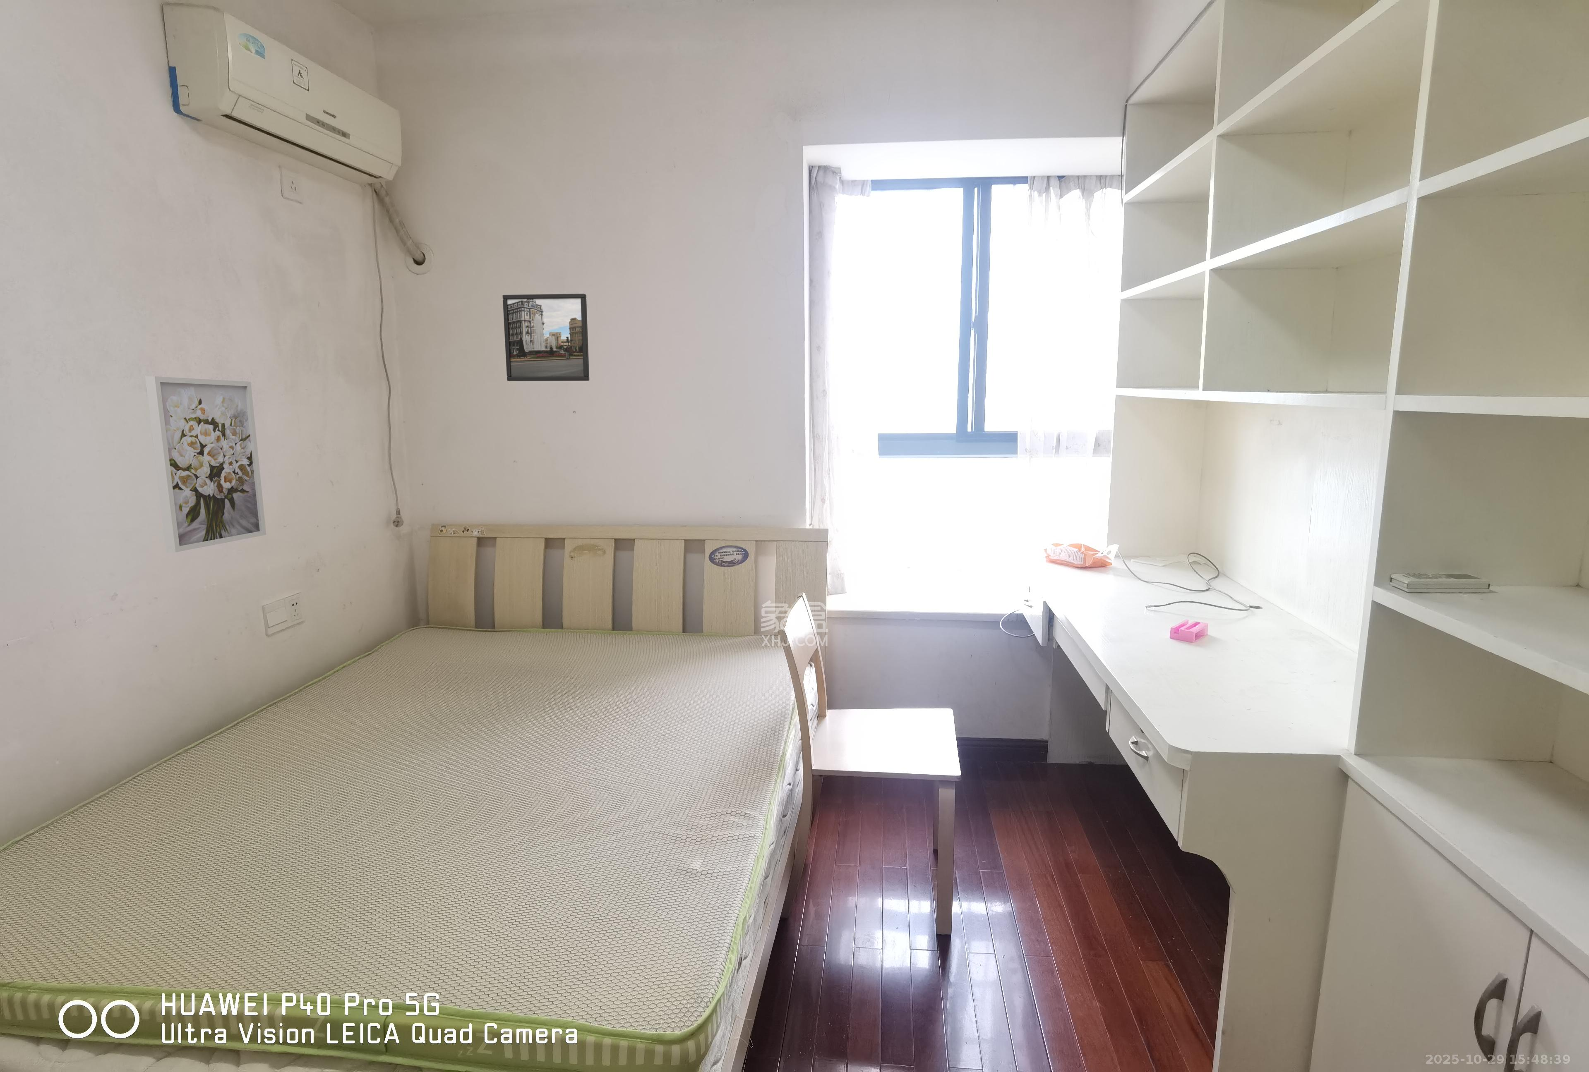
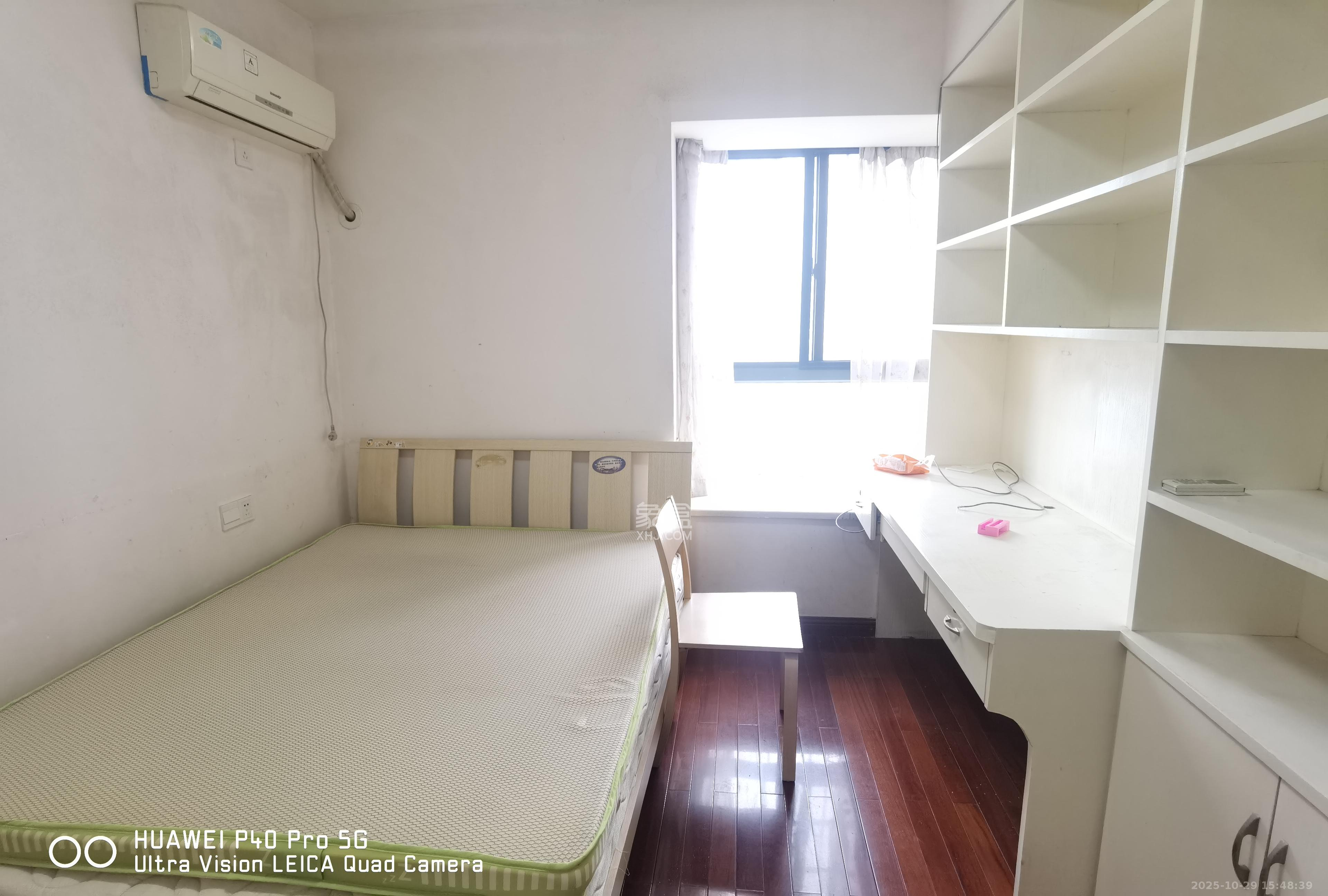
- wall art (211, 462)
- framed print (546, 337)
